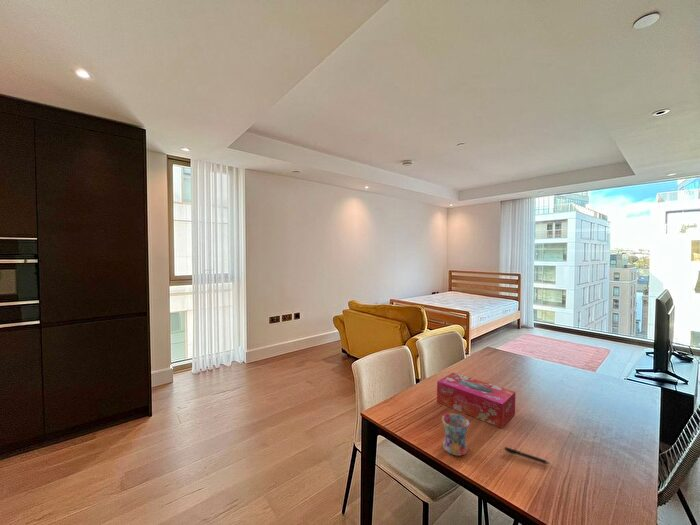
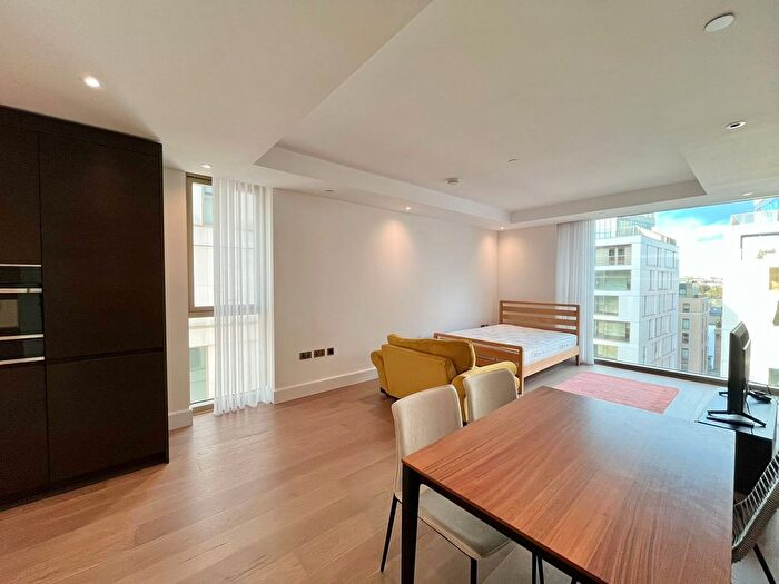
- tissue box (474, 397)
- mug (456, 433)
- pen (526, 455)
